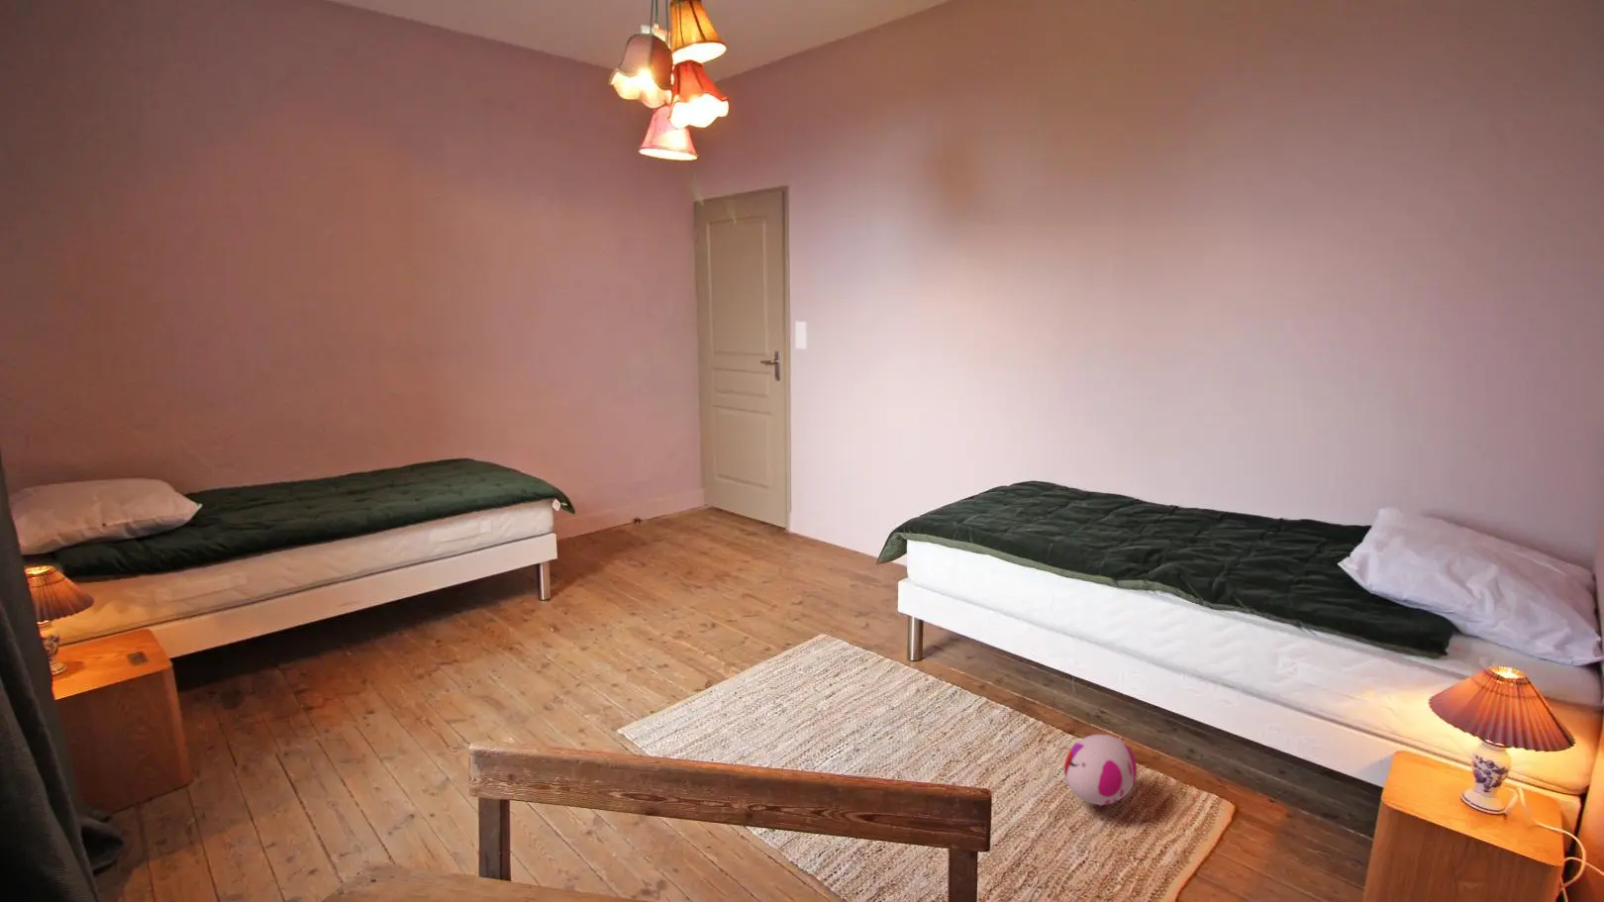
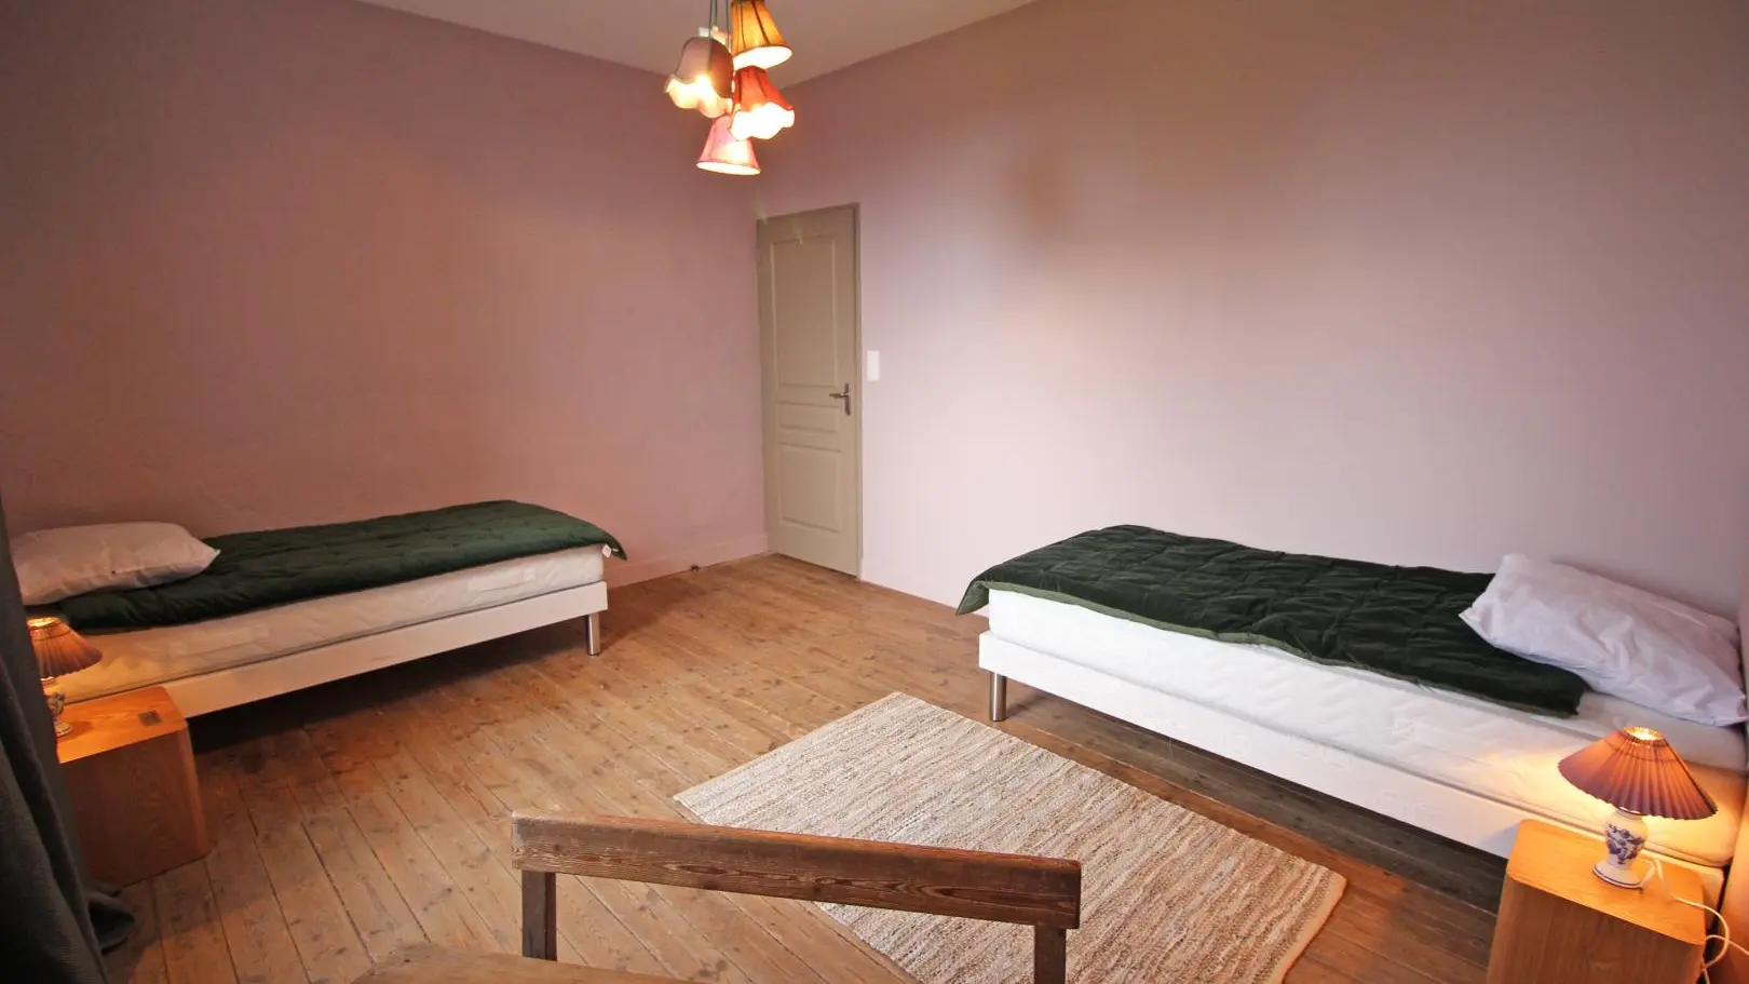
- plush toy (1101, 772)
